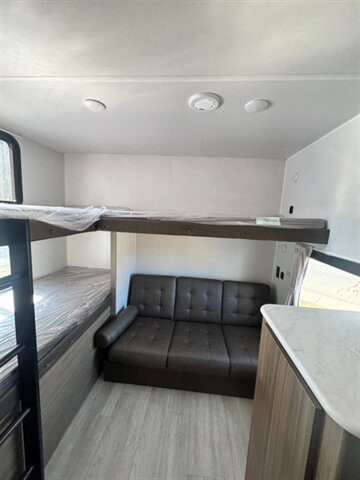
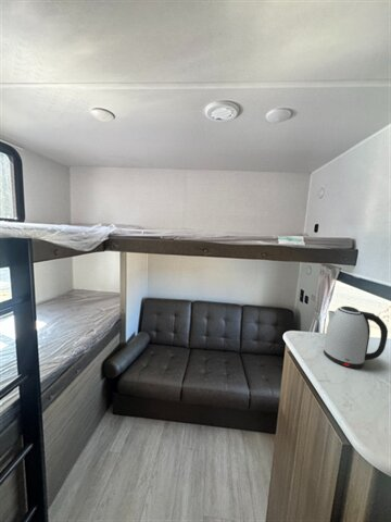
+ kettle (354, 334)
